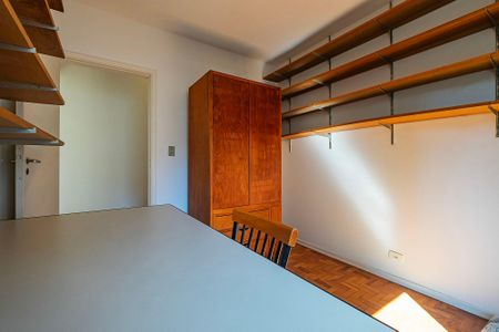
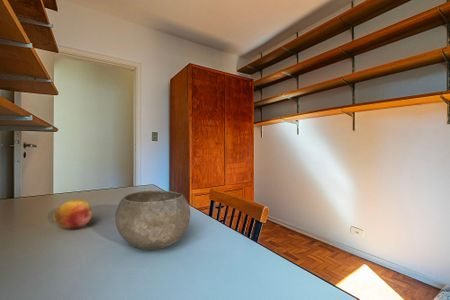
+ fruit (74, 213)
+ bowl (154, 219)
